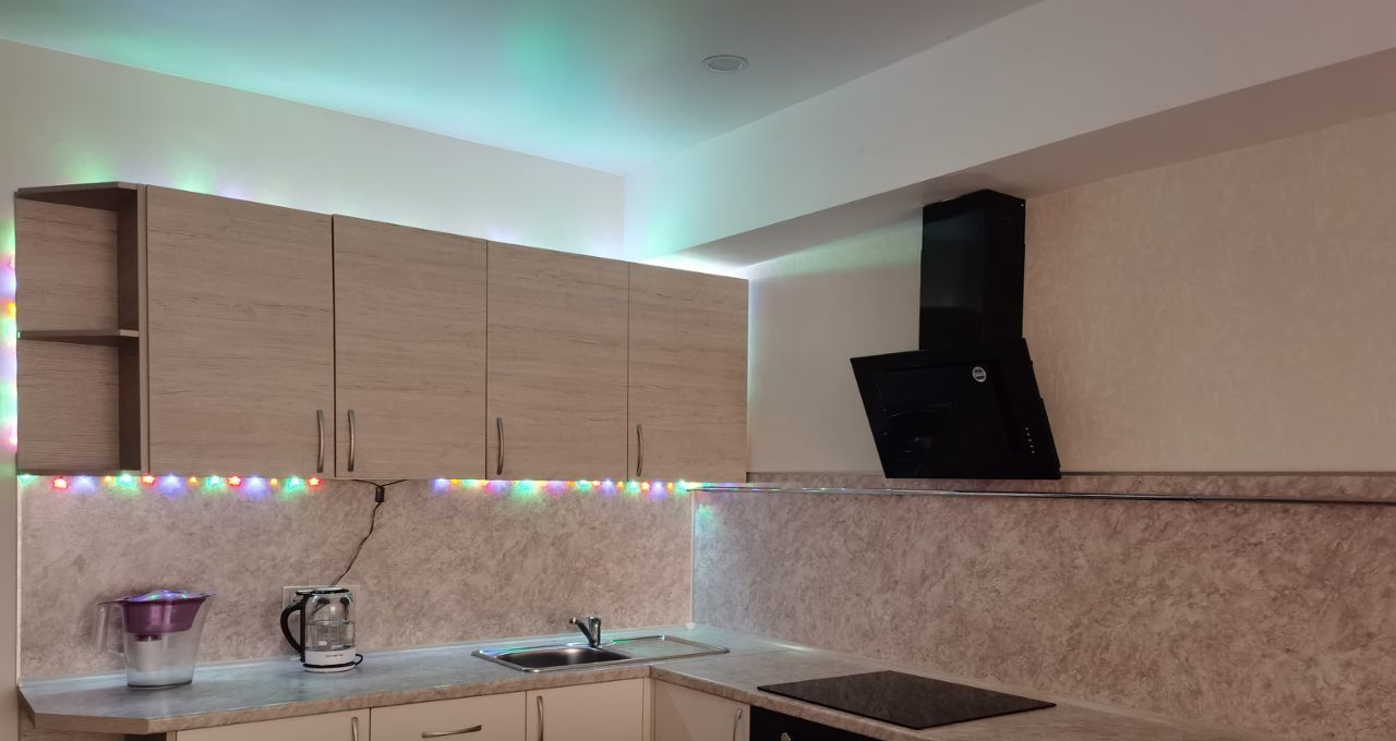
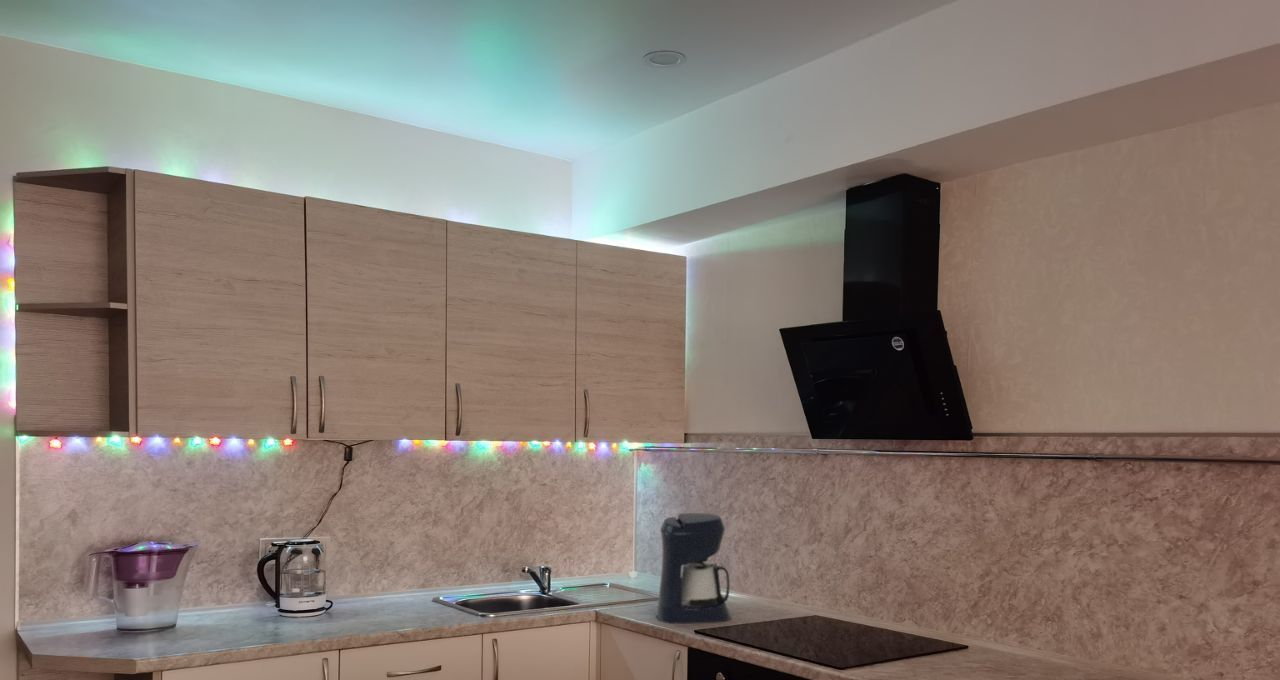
+ coffee maker (691, 566)
